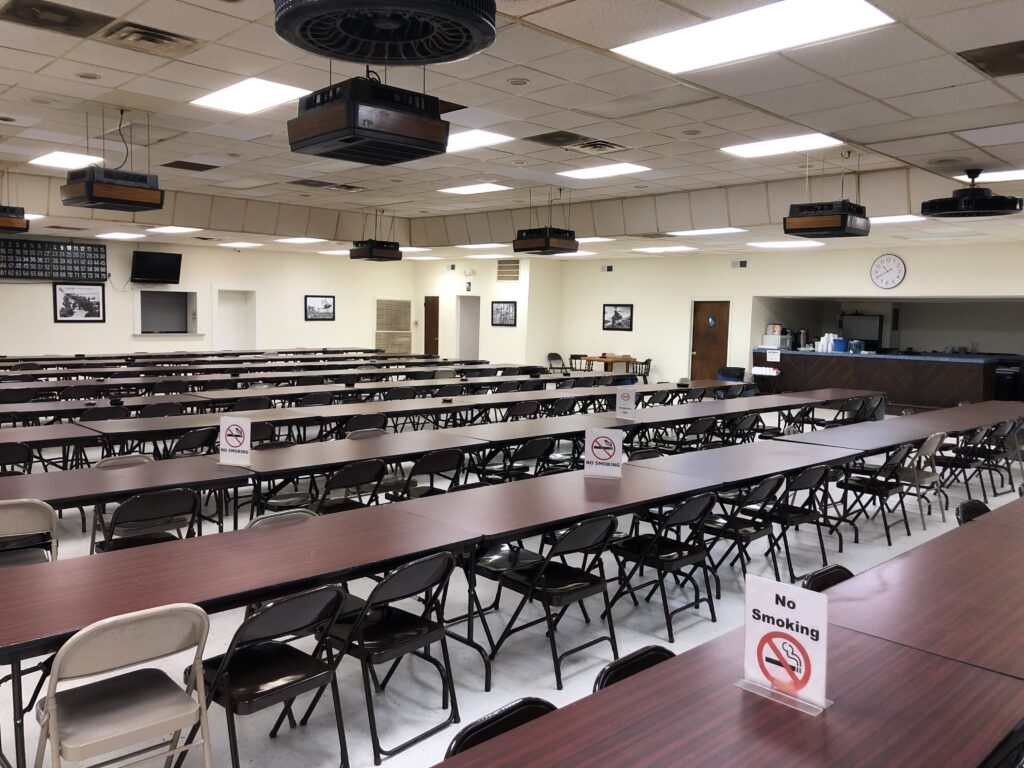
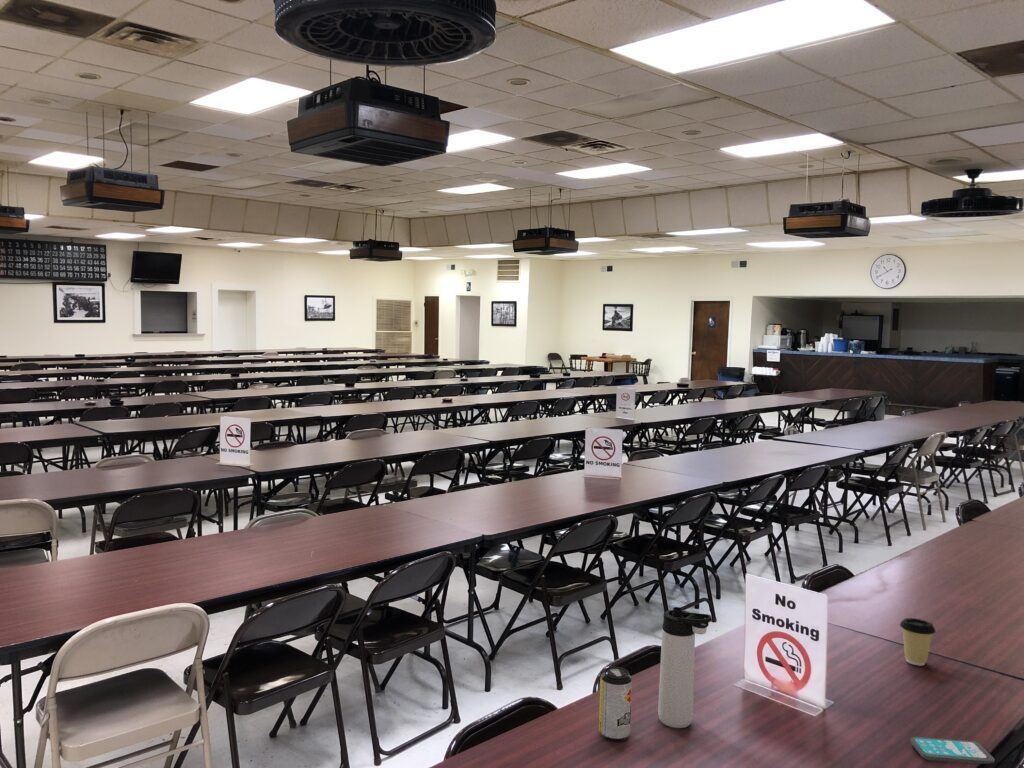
+ smartphone (951, 750)
+ beverage can (615, 703)
+ thermos bottle (684, 667)
+ coffee cup (916, 641)
